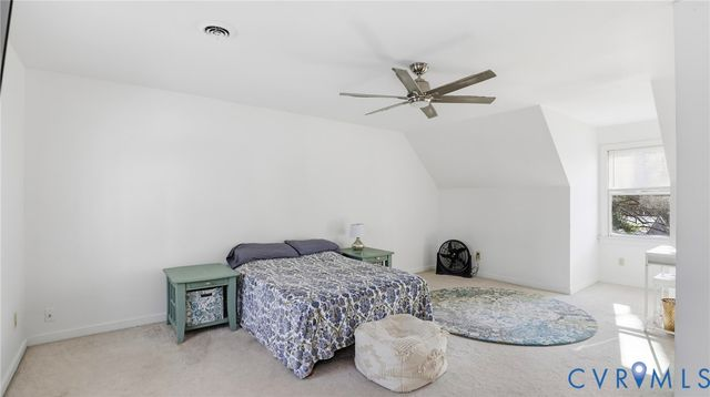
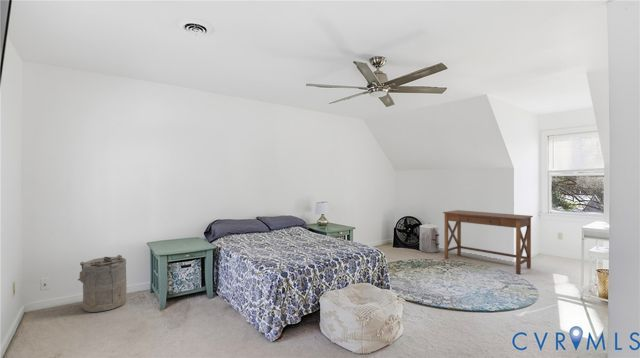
+ waste bin (429, 236)
+ desk (481, 249)
+ laundry hamper (103, 280)
